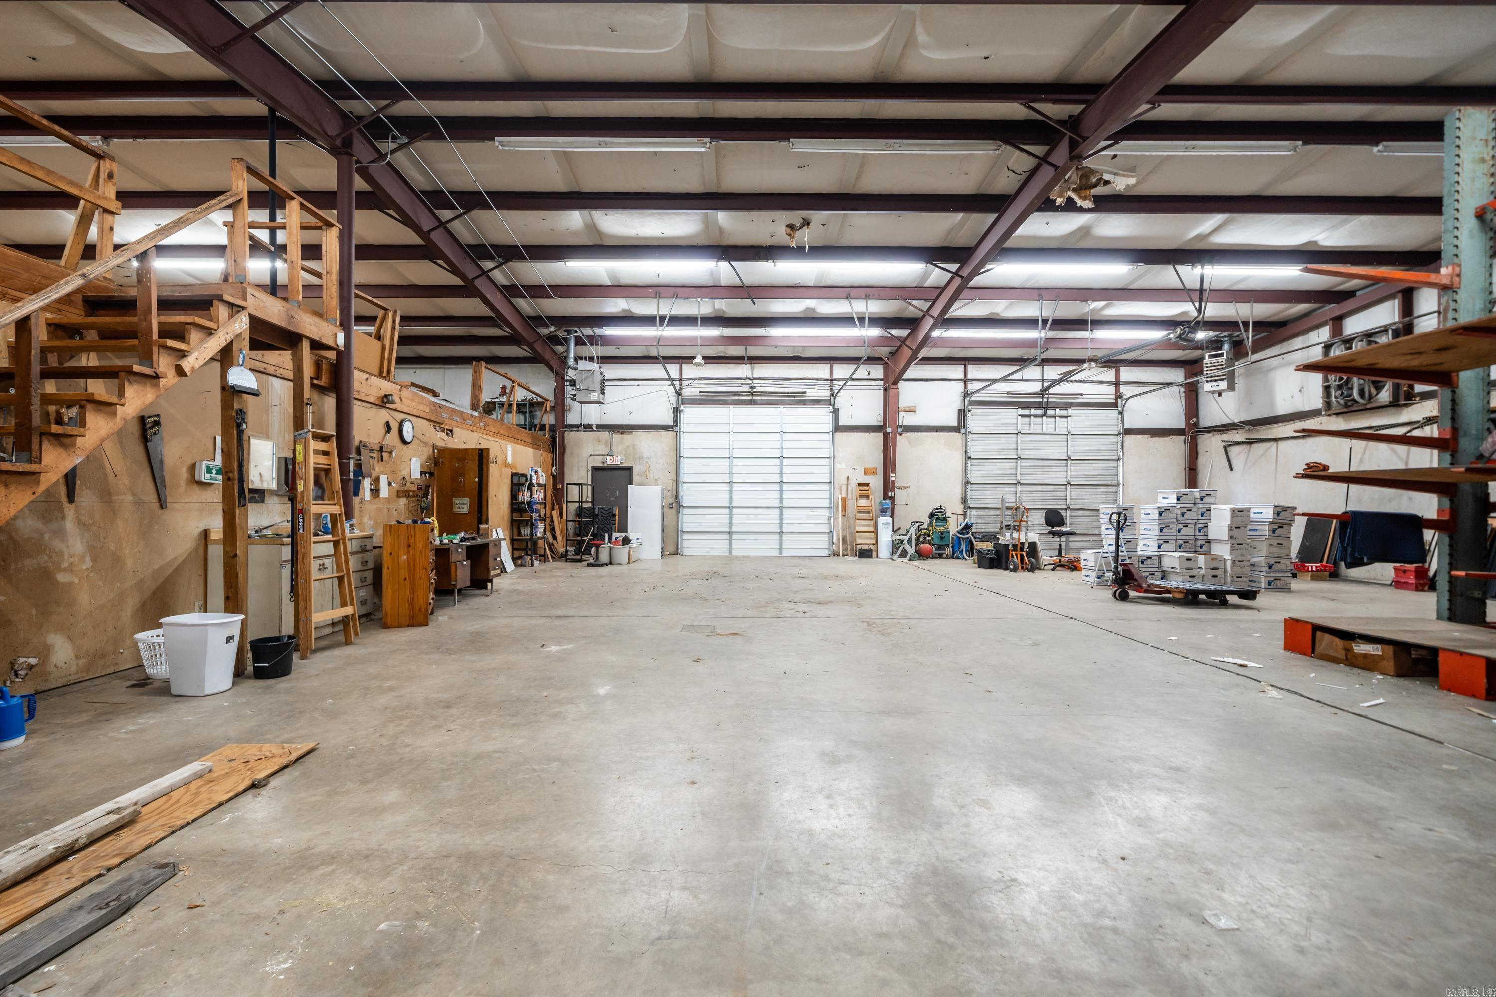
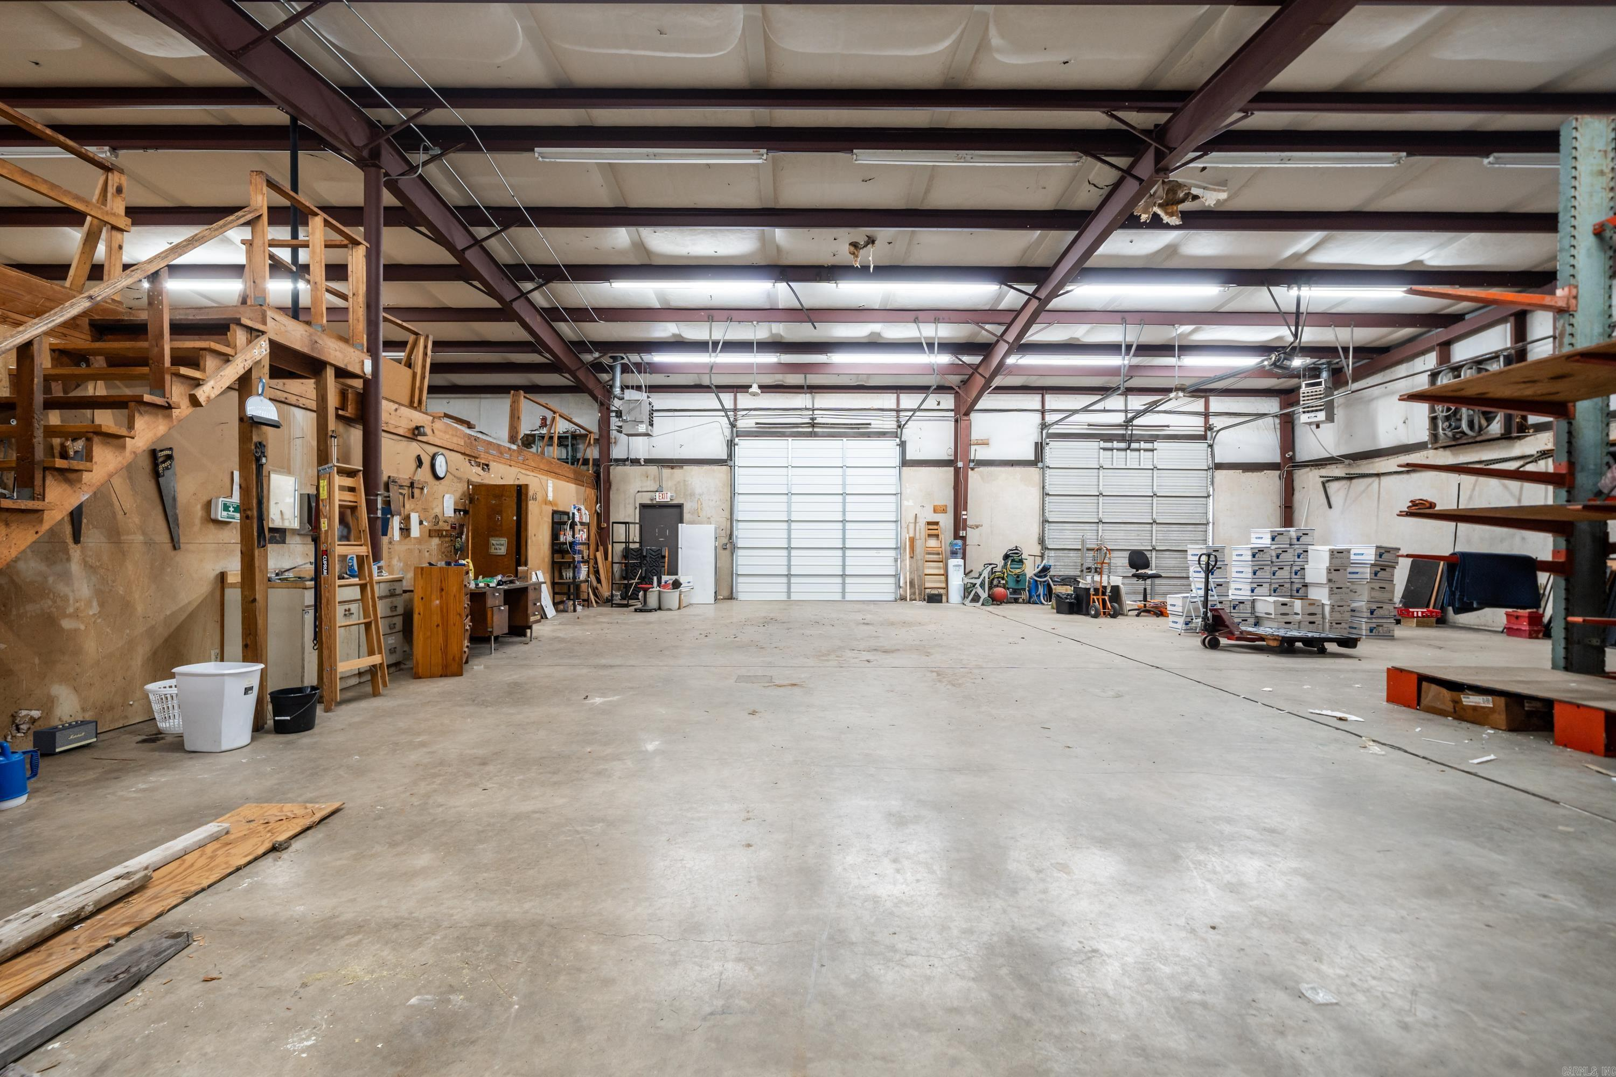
+ speaker (66, 737)
